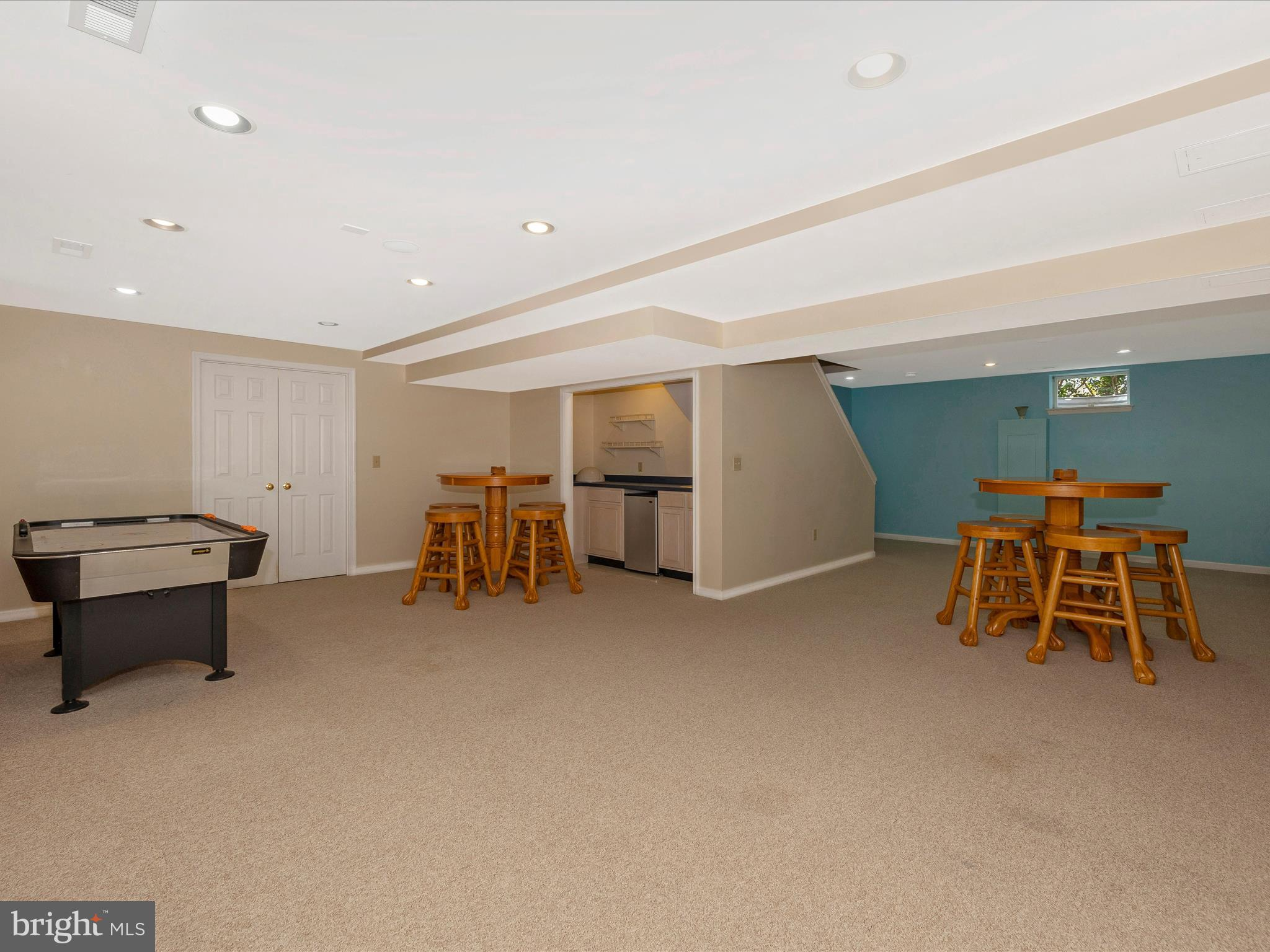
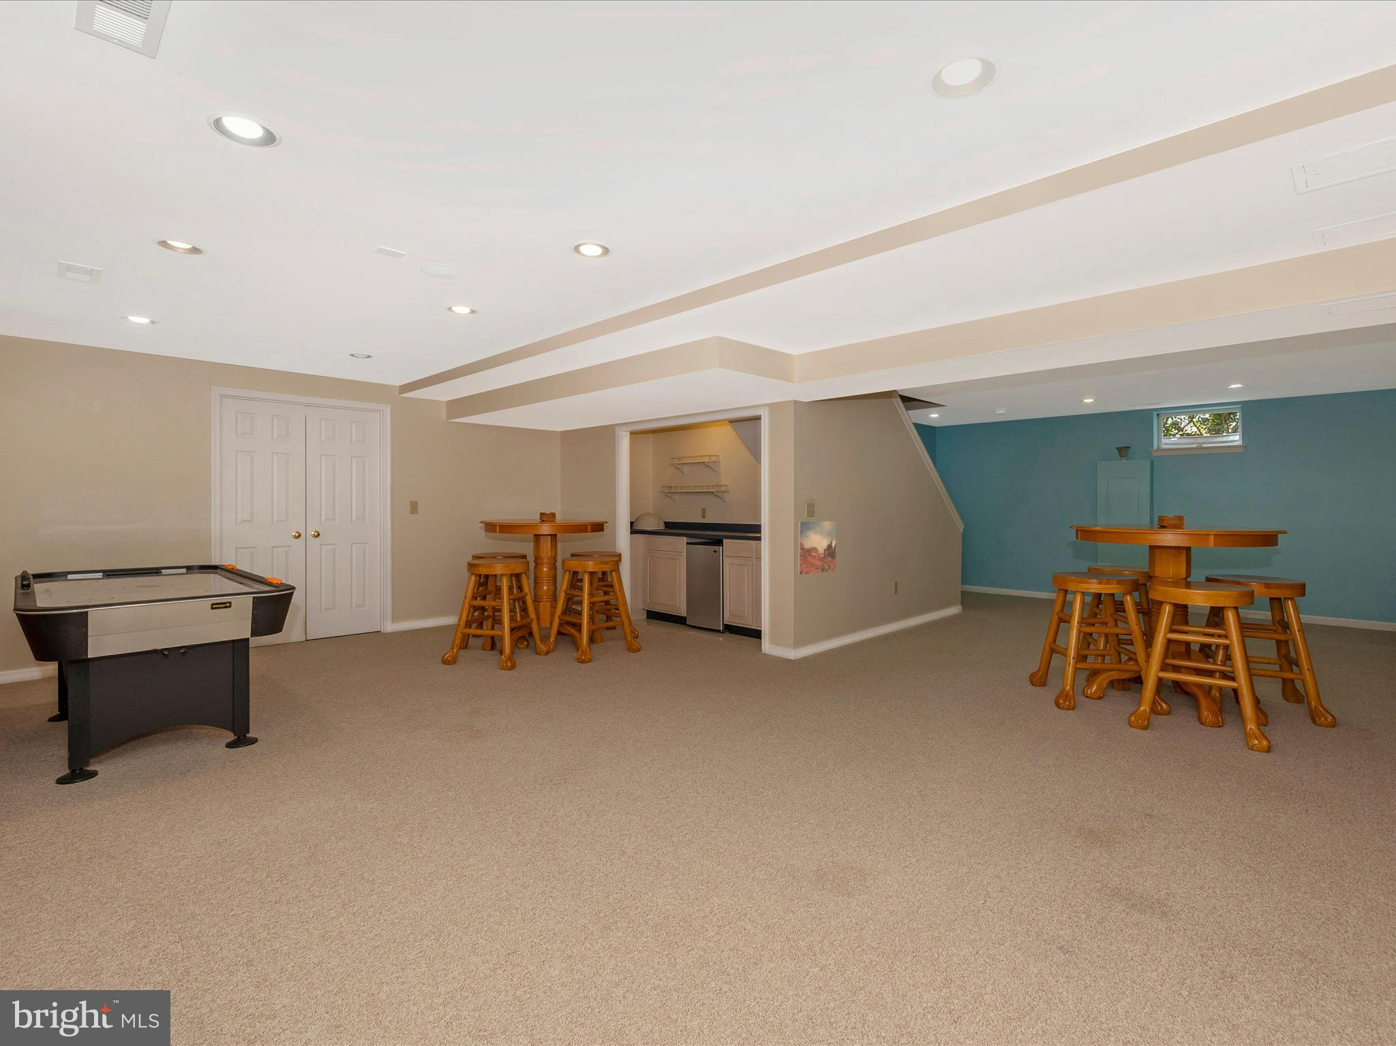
+ wall art (818, 547)
